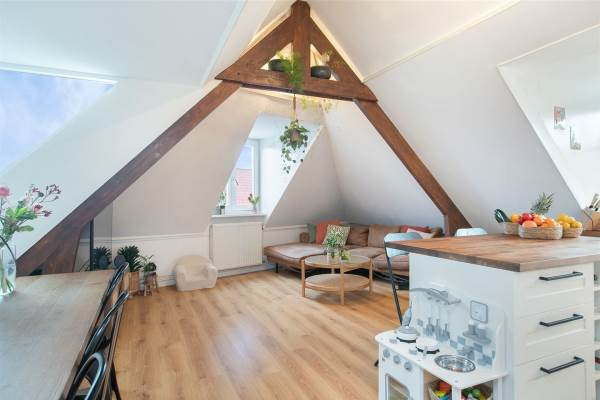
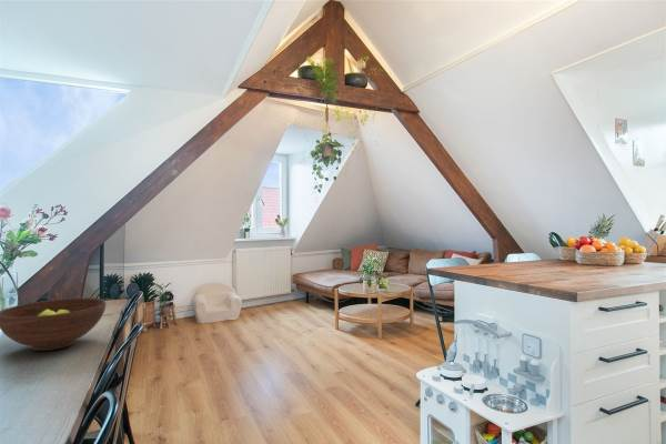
+ fruit bowl (54, 325)
